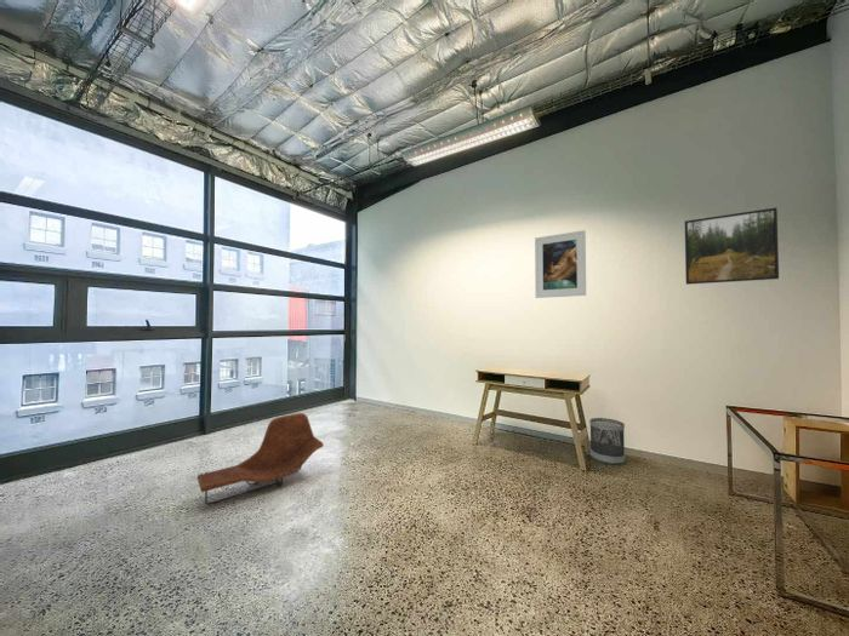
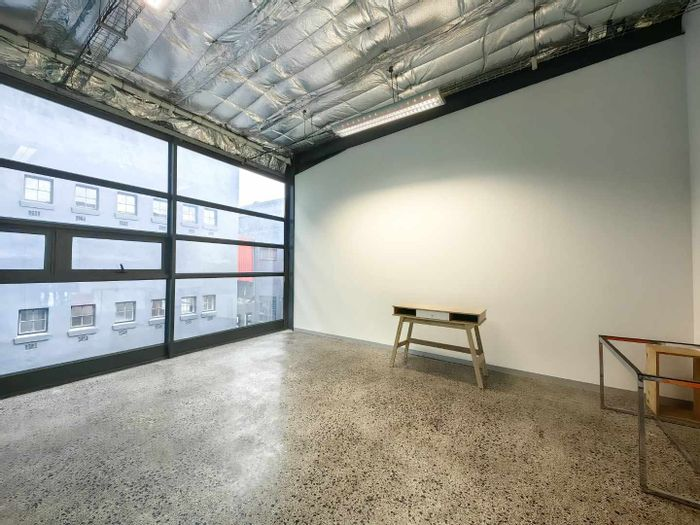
- lounge chair (264, 454)
- wastebasket (606, 440)
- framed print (559, 265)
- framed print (728, 247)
